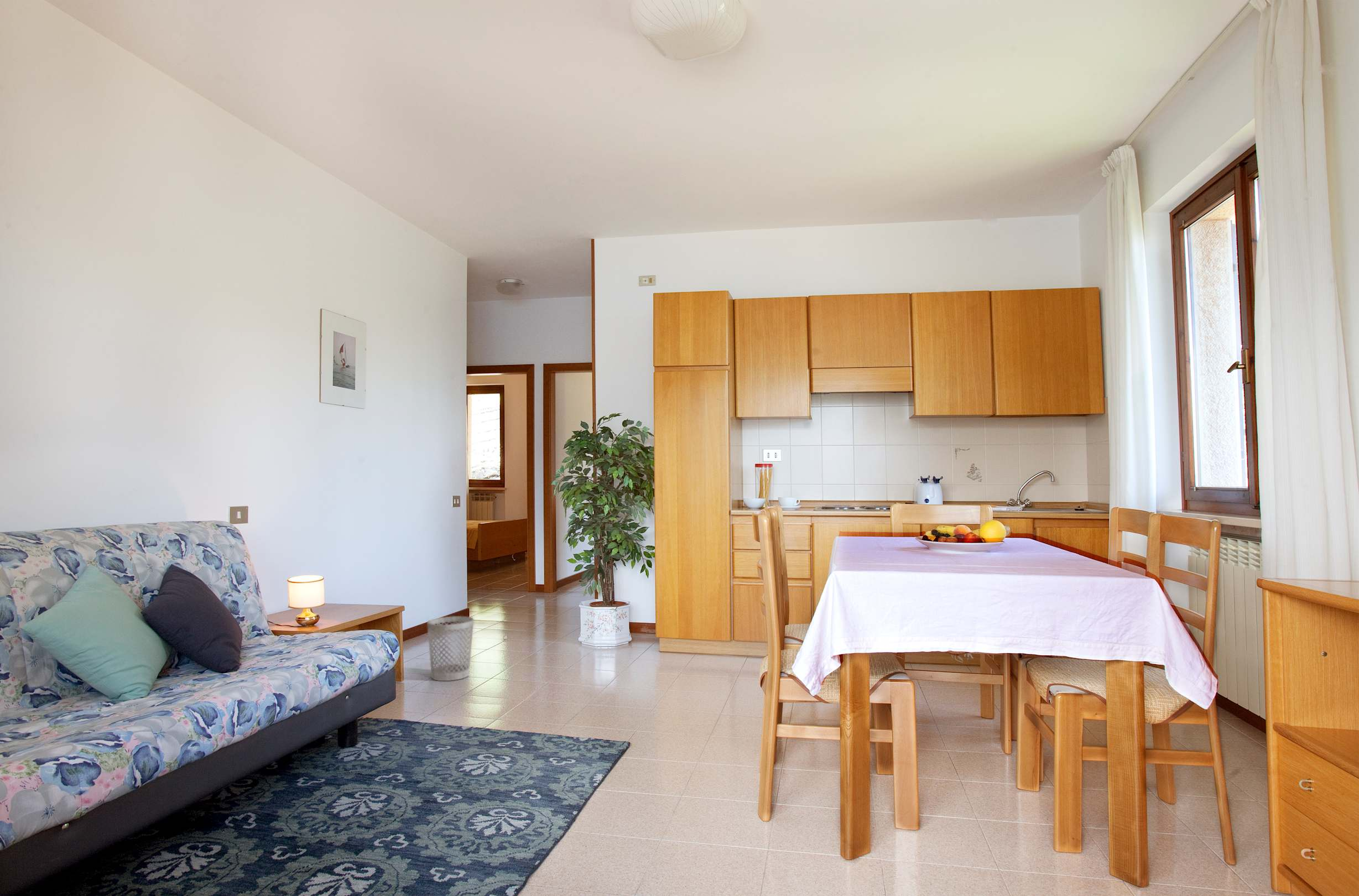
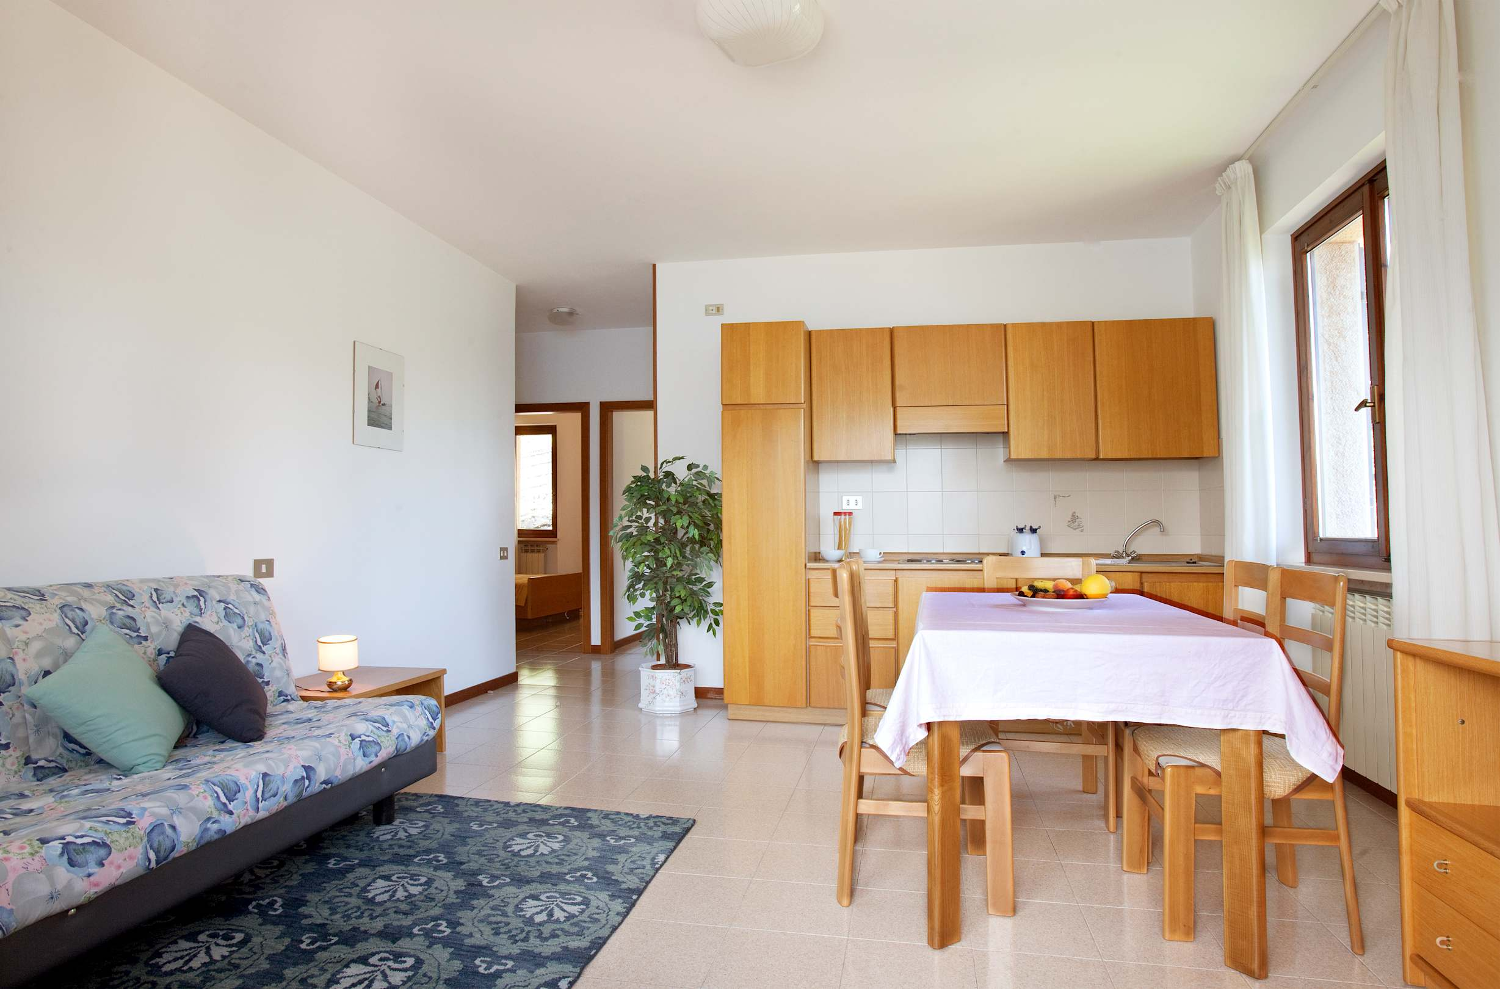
- wastebasket (450, 648)
